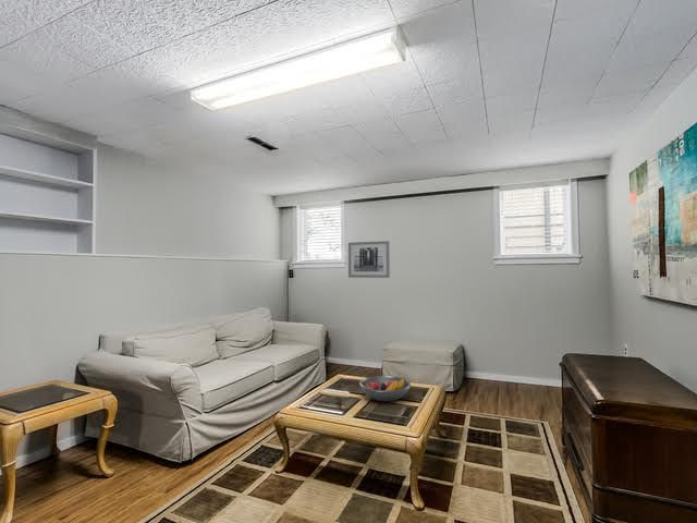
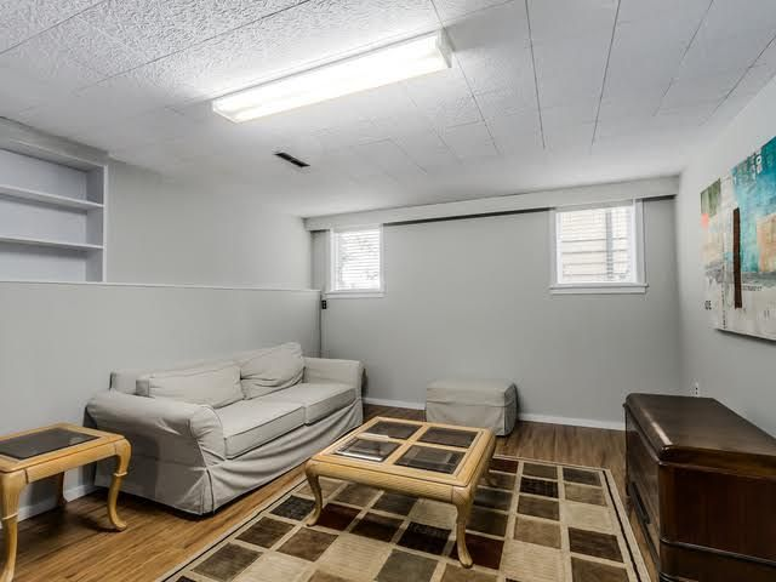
- wall art (368, 259)
- fruit bowl (384, 388)
